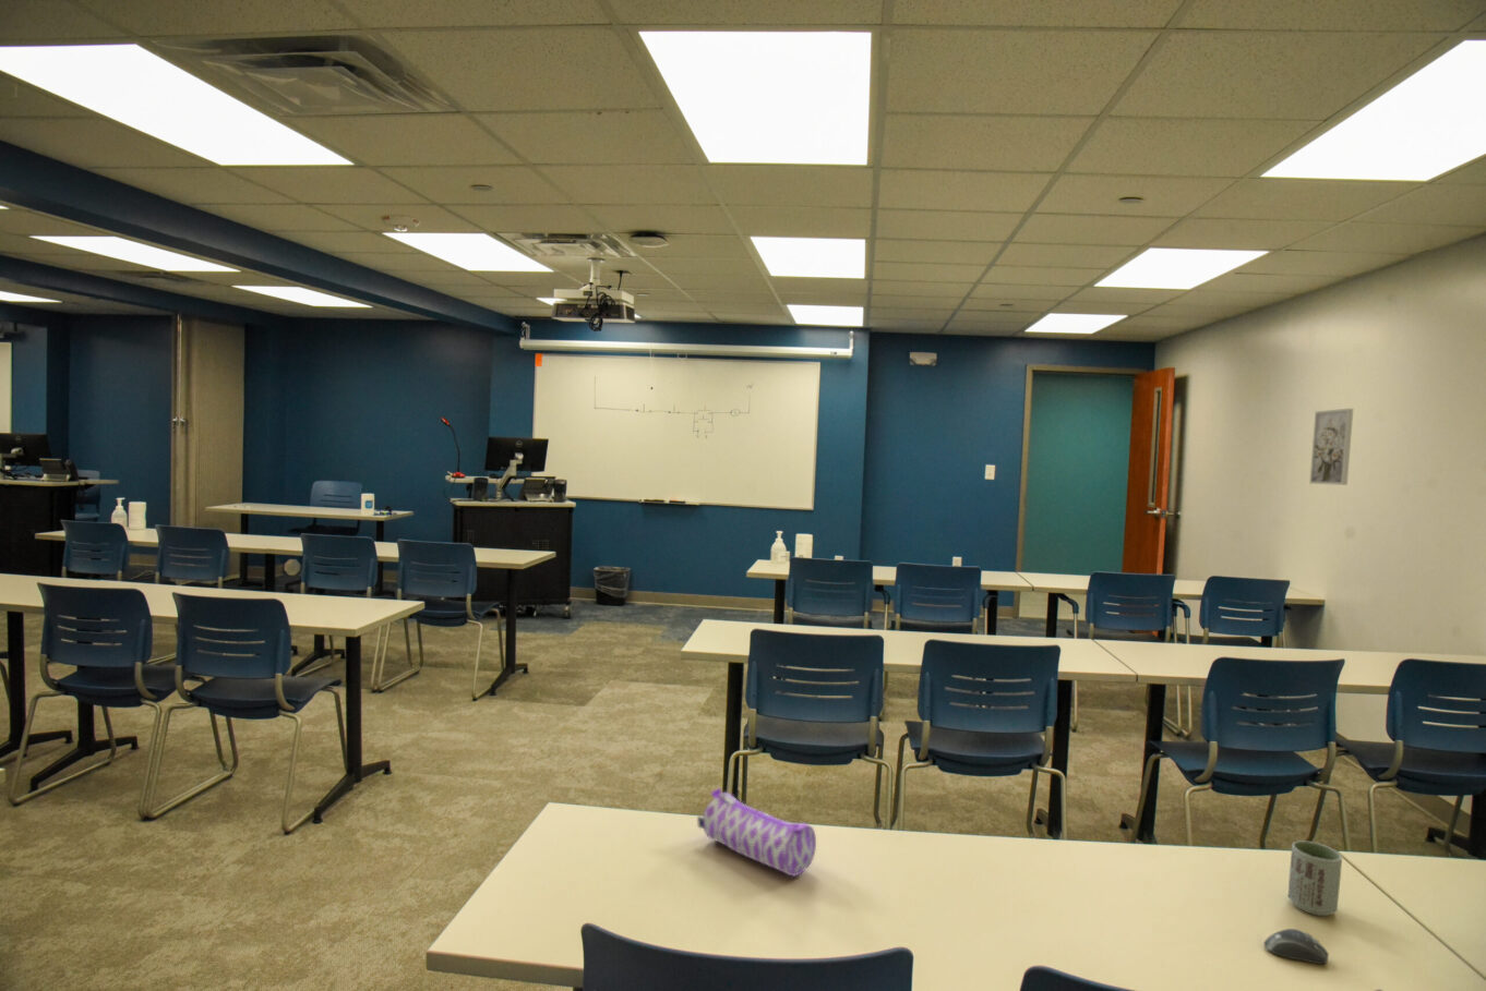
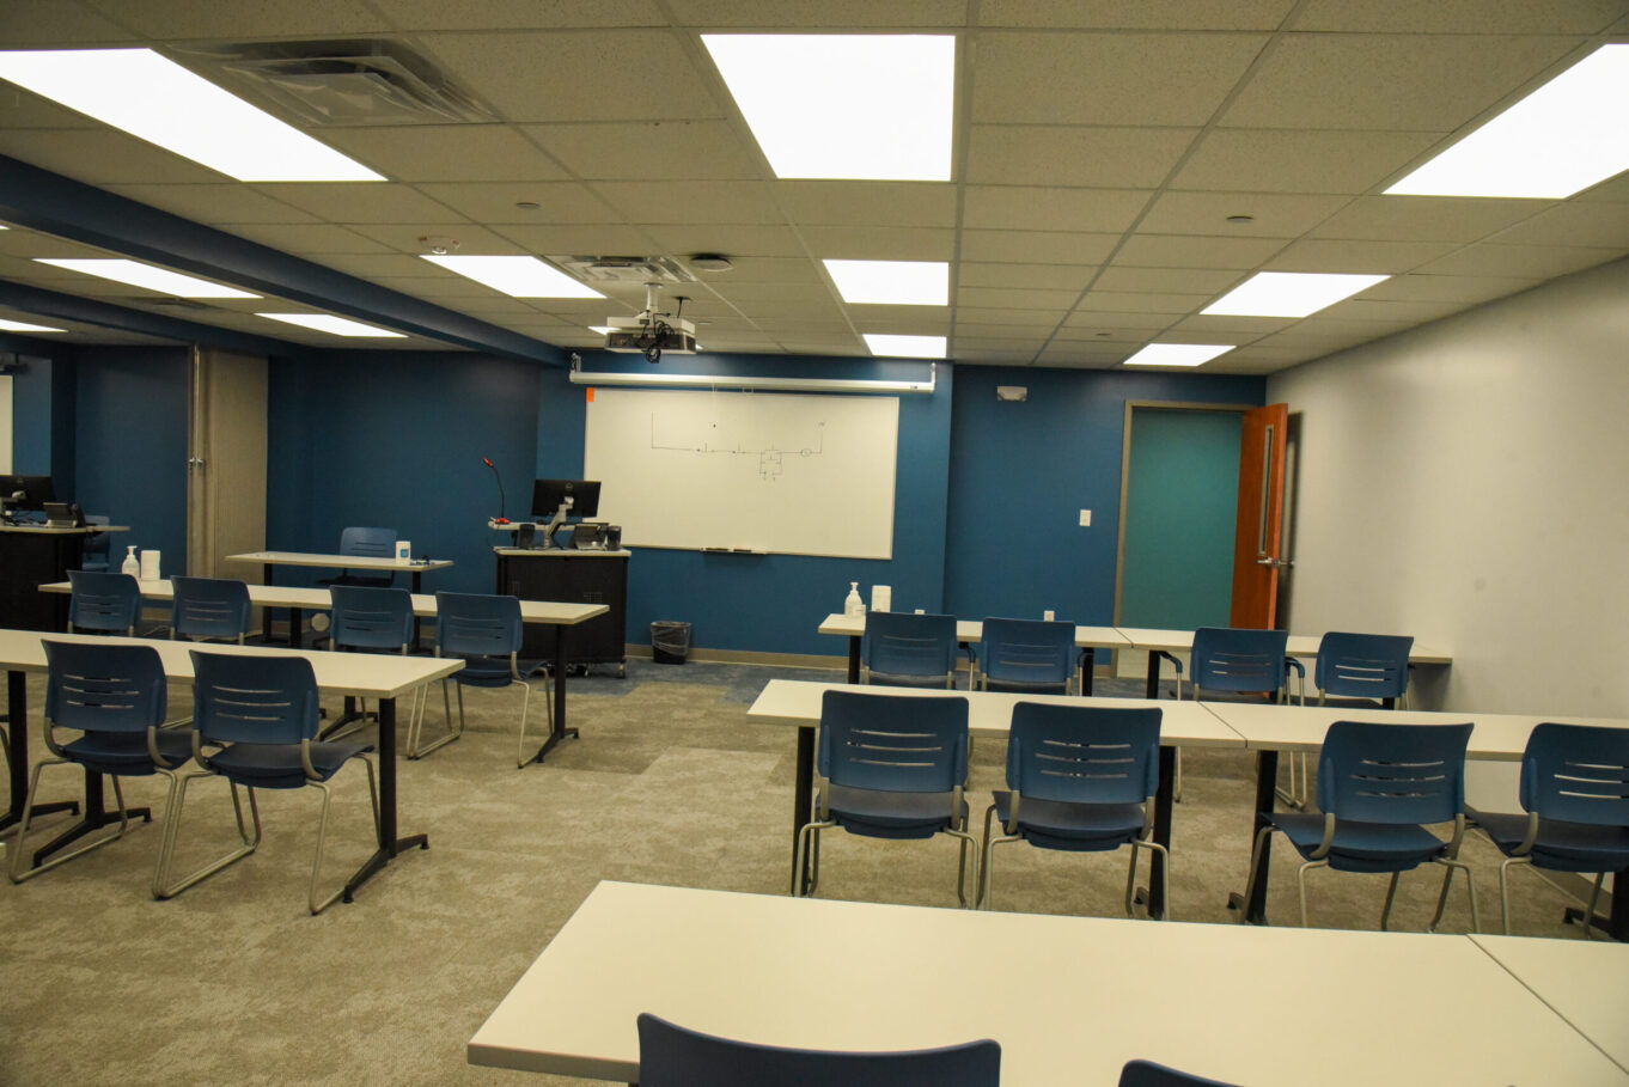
- pencil case (757, 830)
- cup (1313, 878)
- wall art (1330, 447)
- computer mouse (1296, 943)
